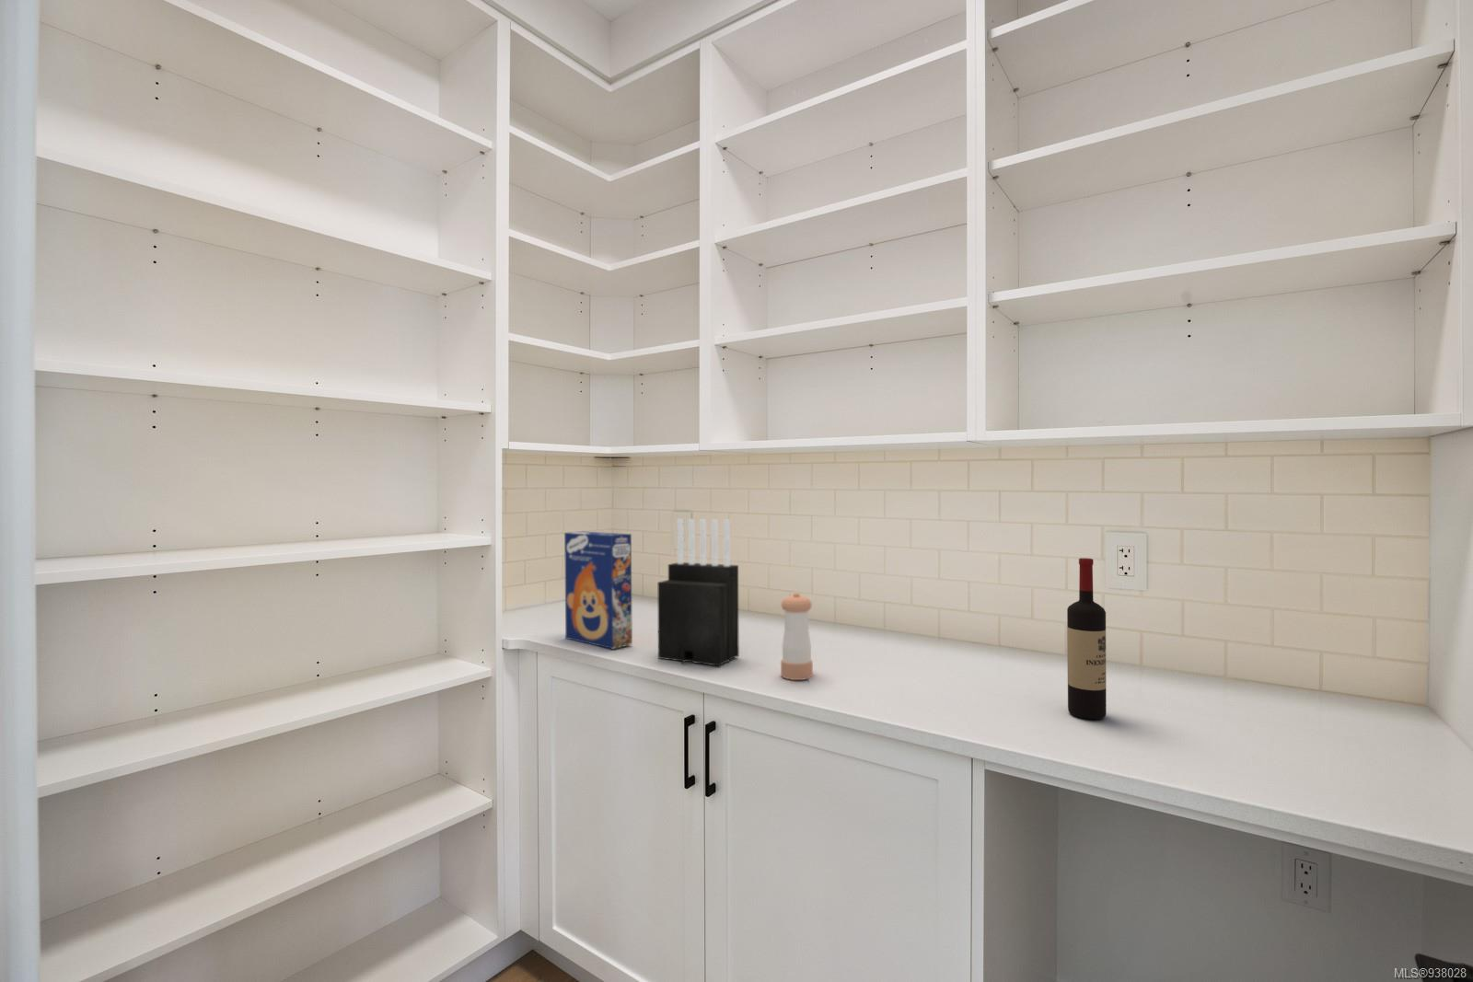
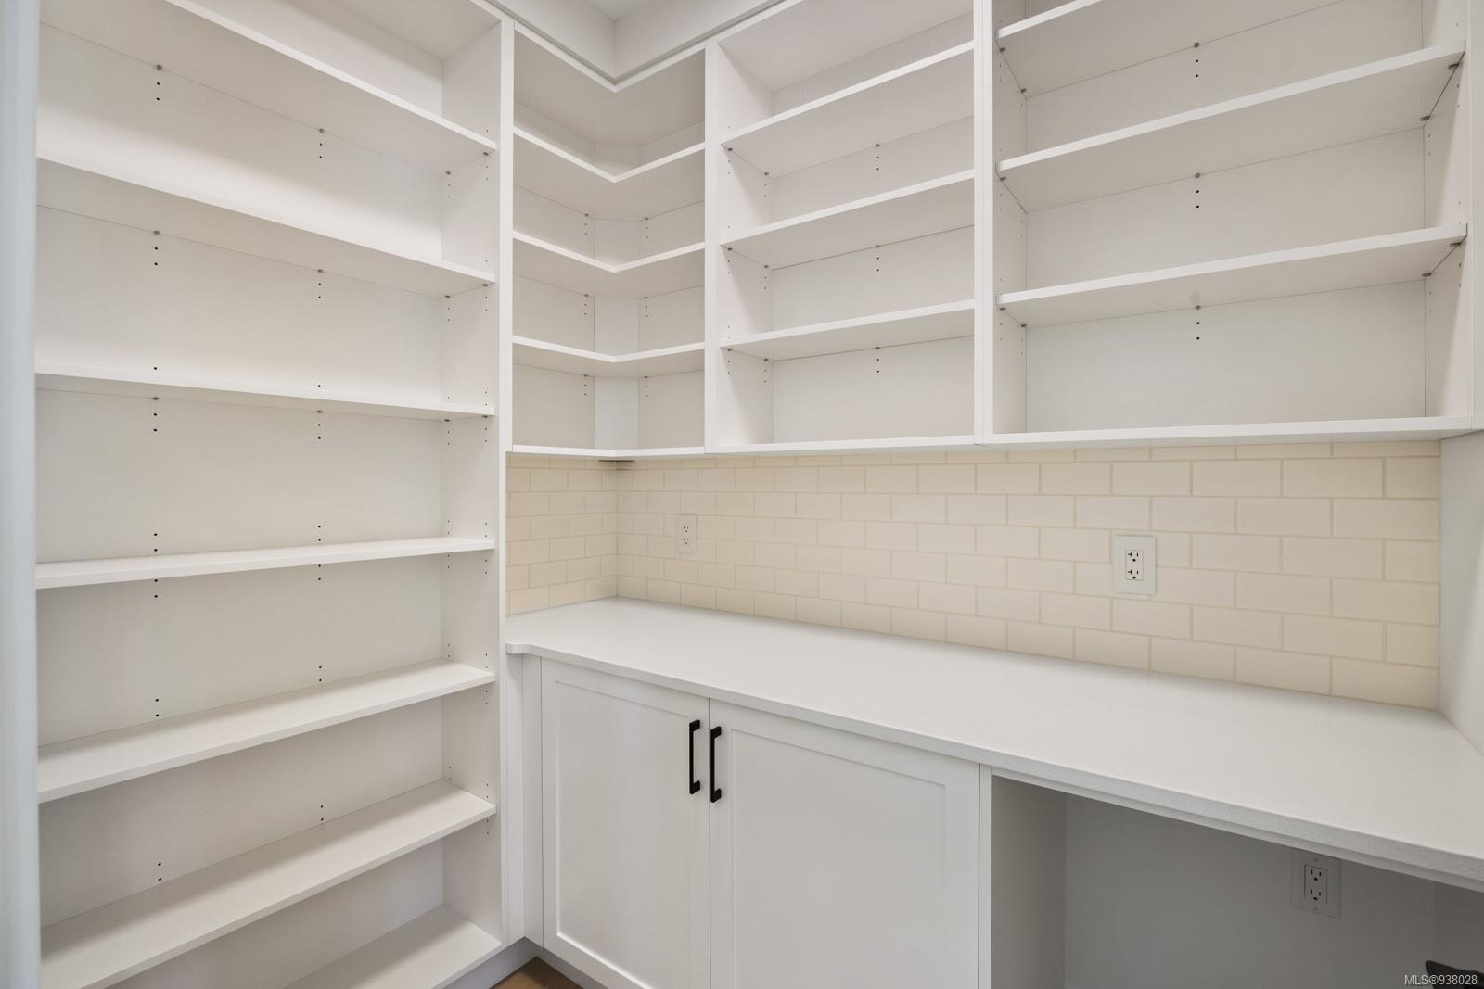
- wine bottle (1086, 636)
- pepper shaker (797, 635)
- knife block (696, 589)
- cereal box (597, 587)
